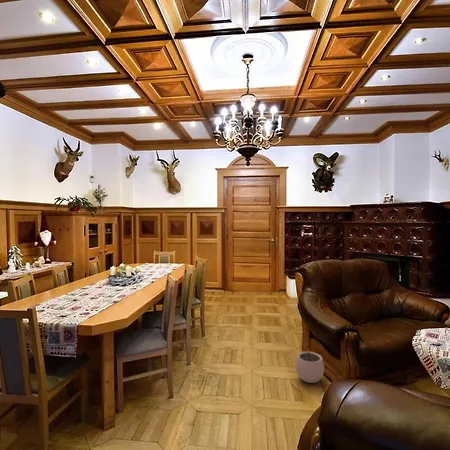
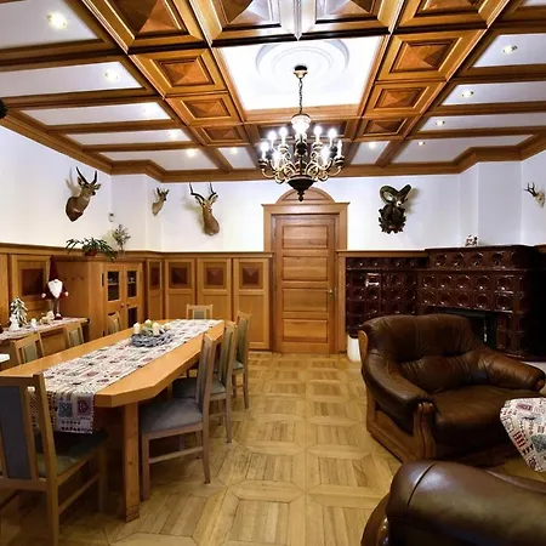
- plant pot (309, 363)
